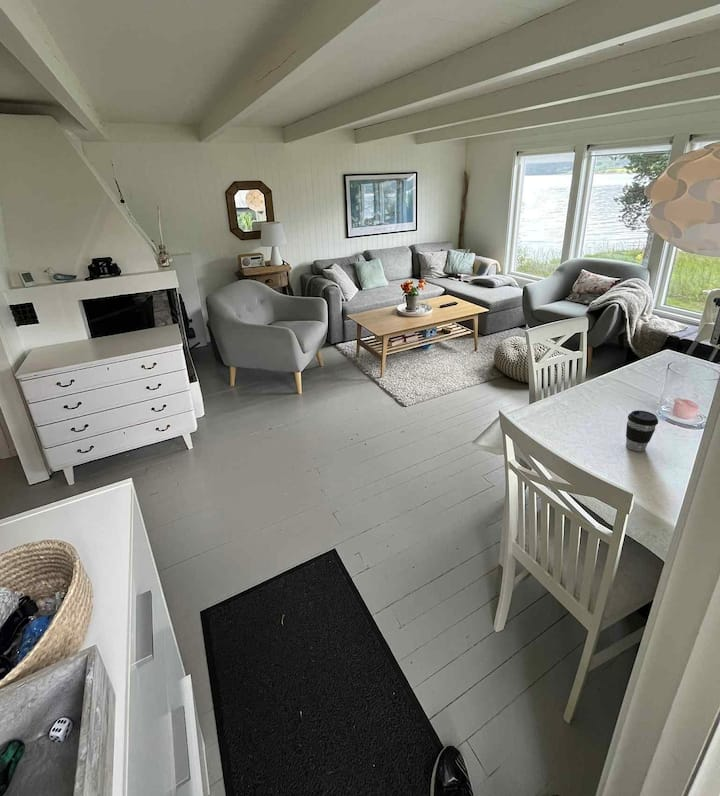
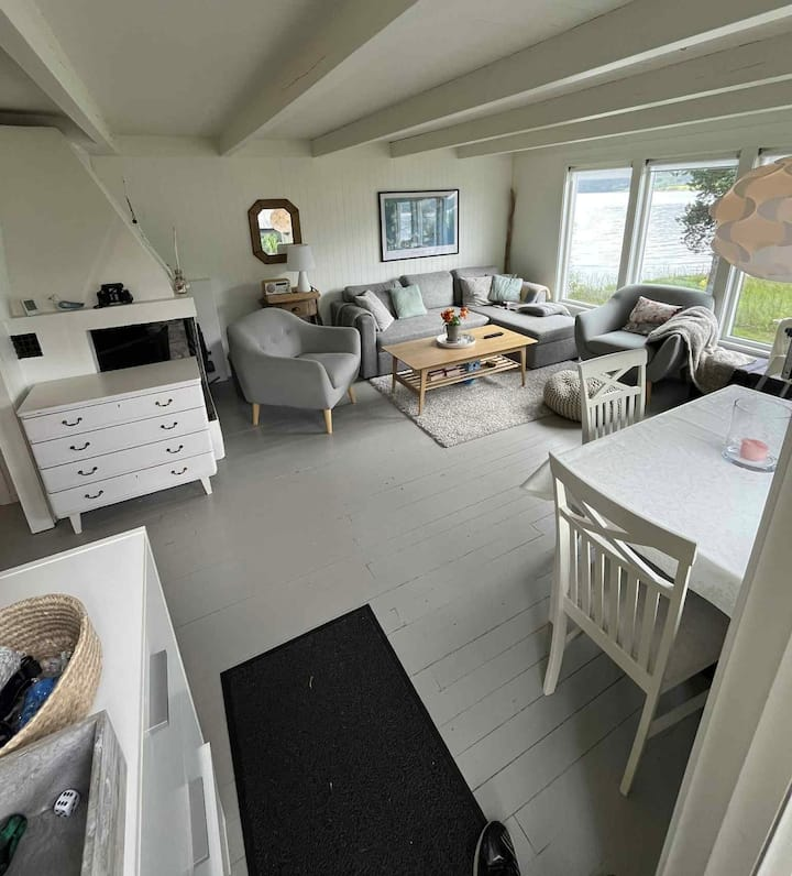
- coffee cup (639, 431)
